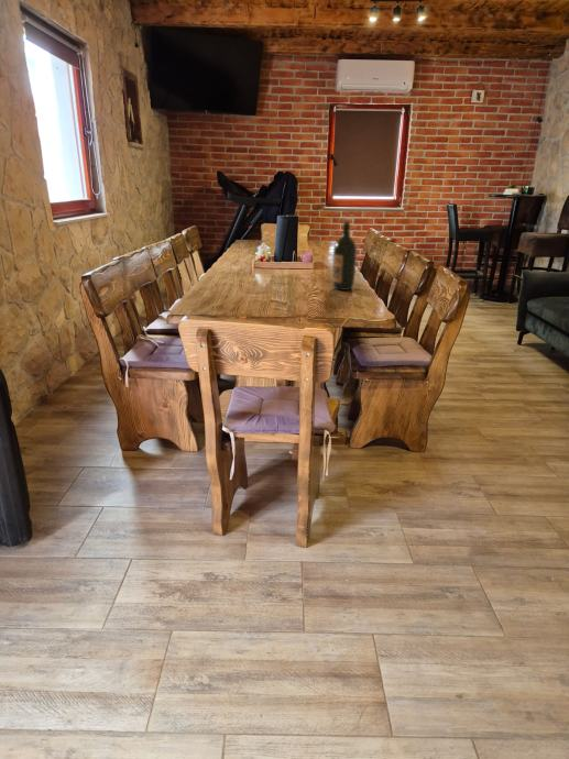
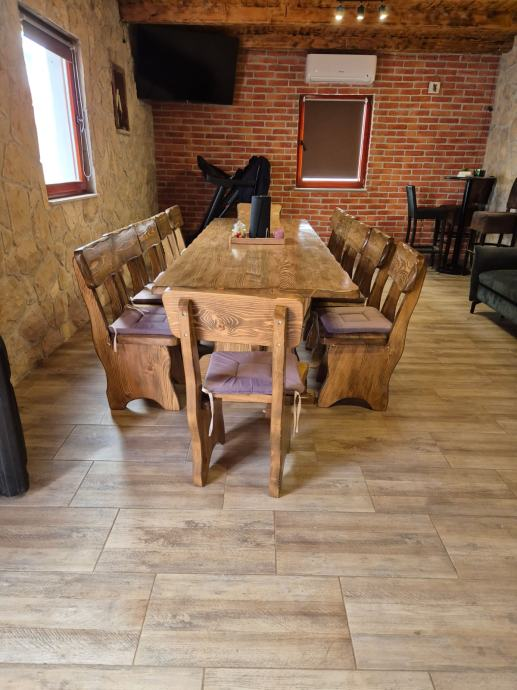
- wine bottle (344, 255)
